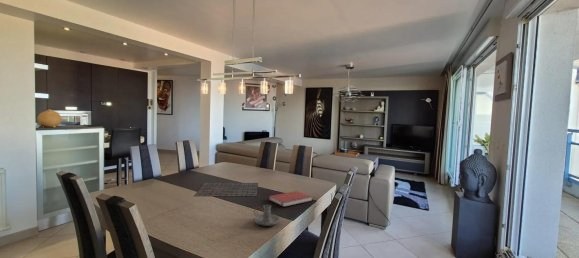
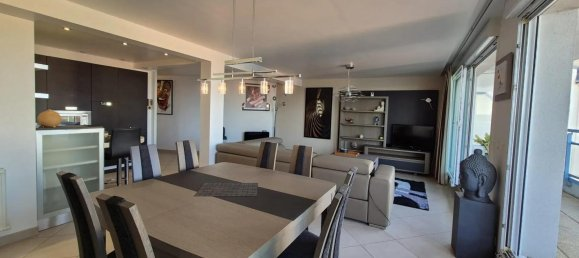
- book (290, 198)
- candle holder (264, 213)
